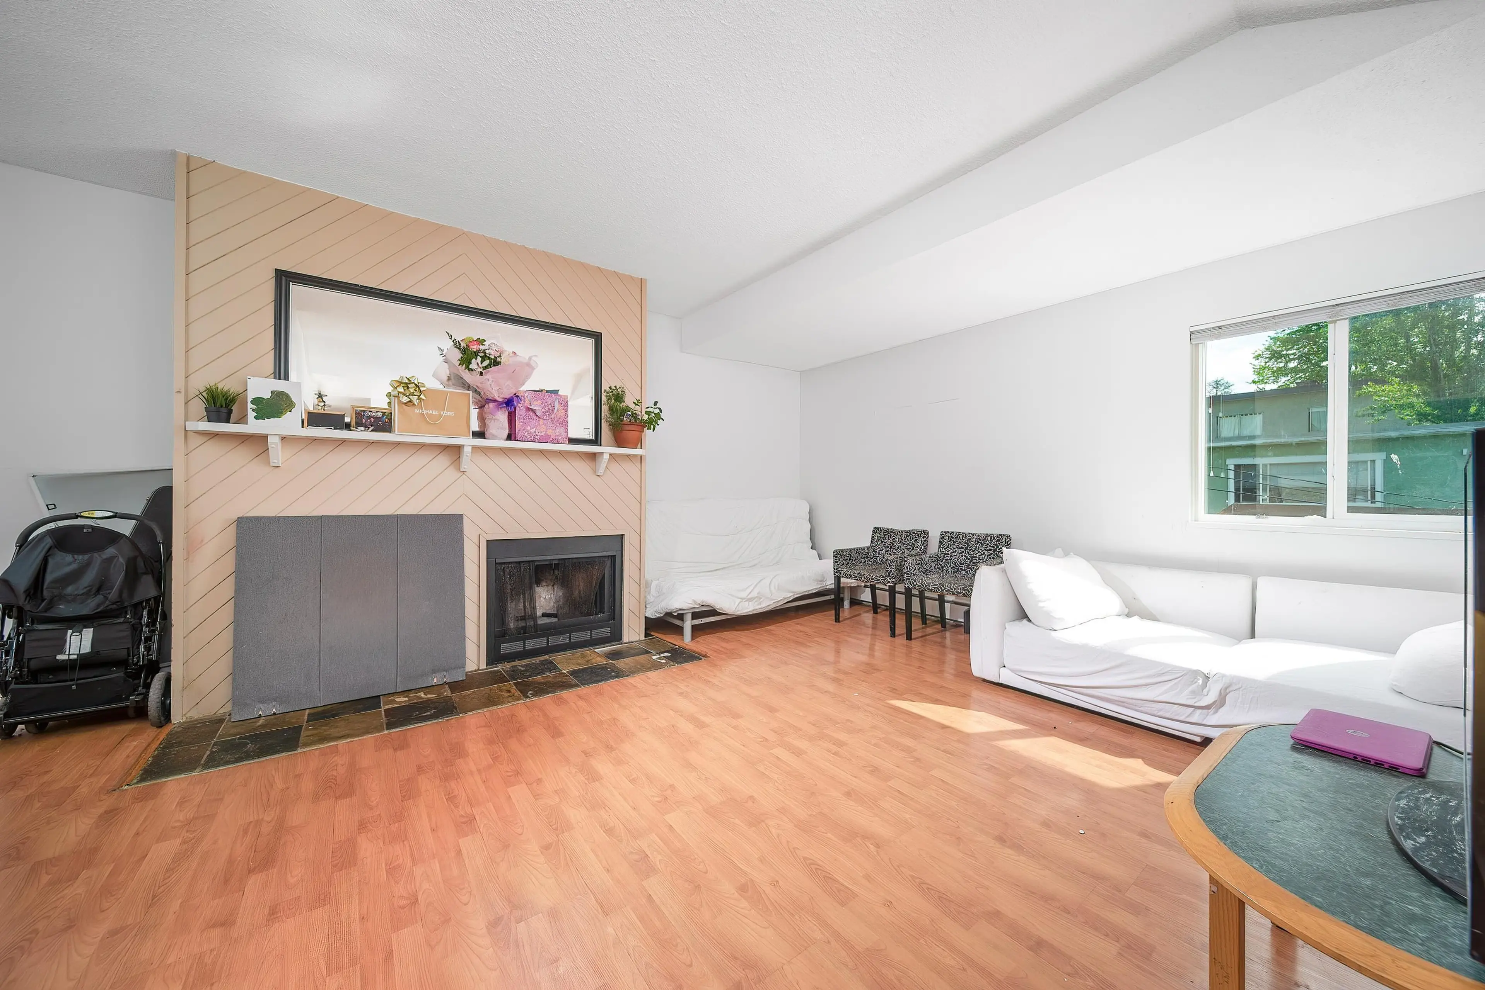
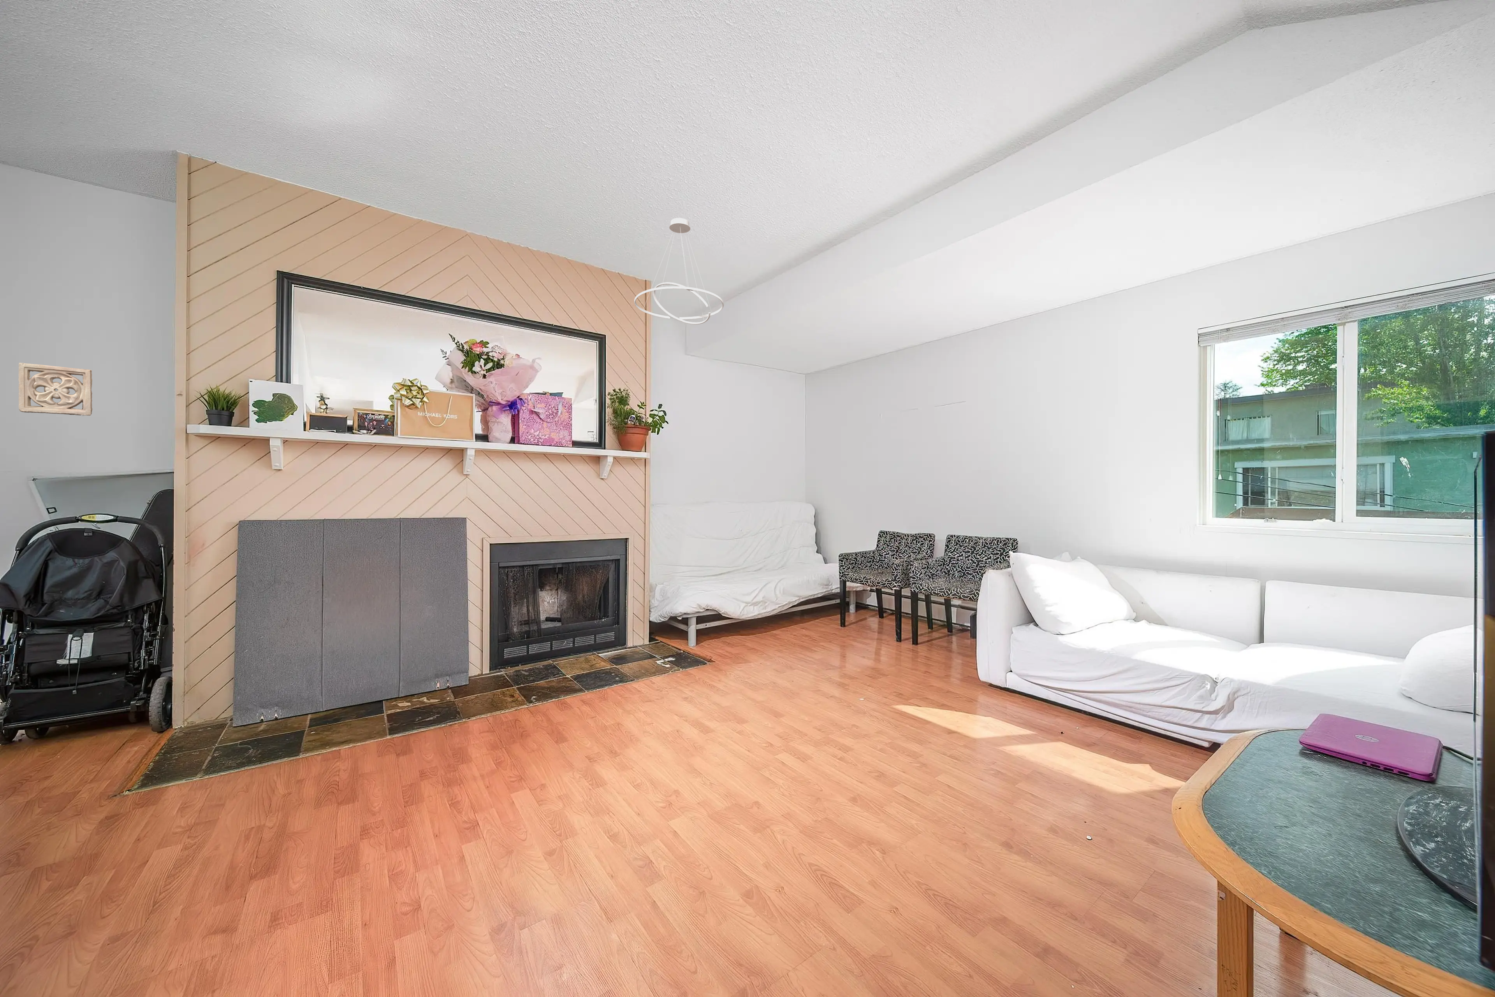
+ wall ornament (56, 391)
+ ceiling light fixture (686, 272)
